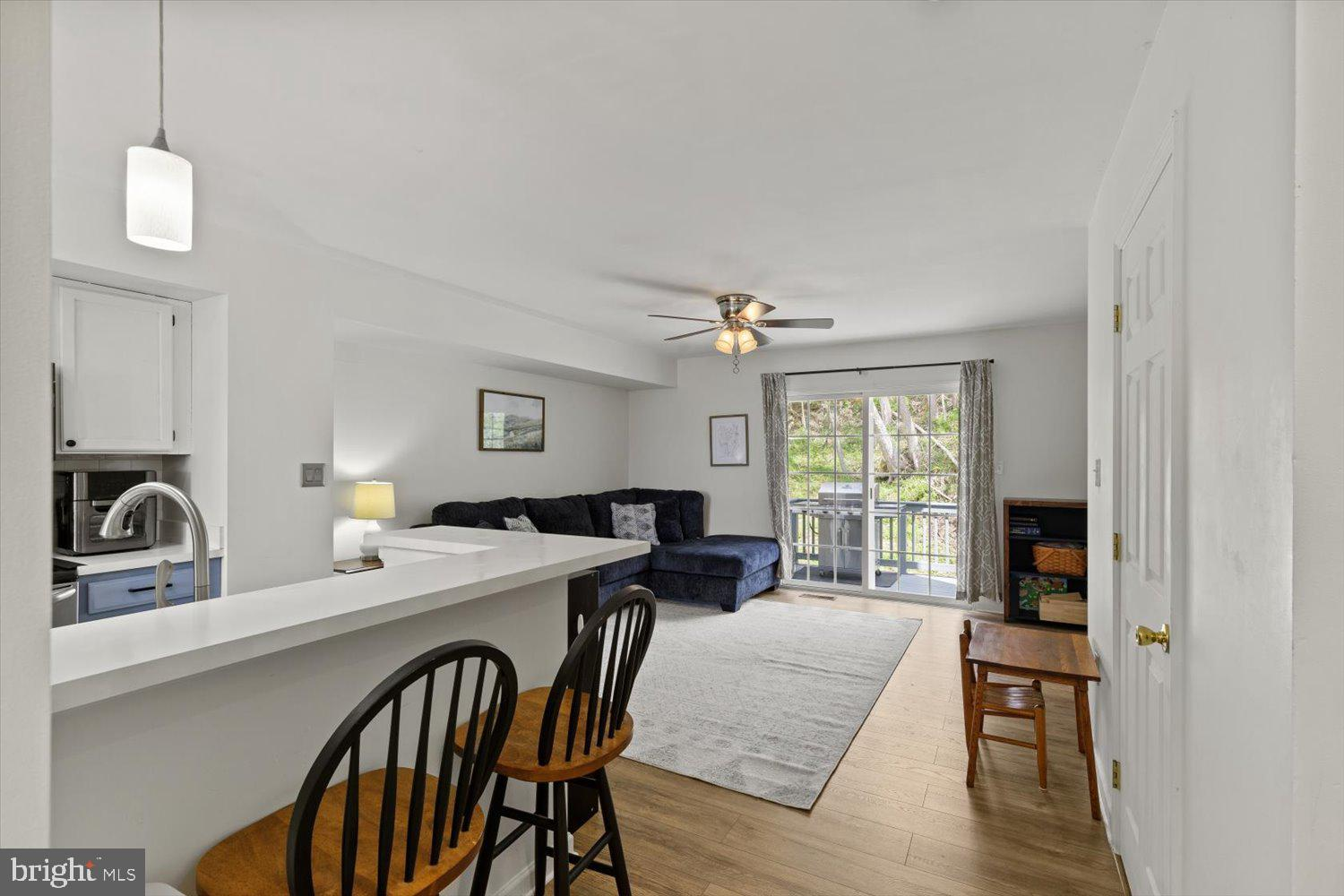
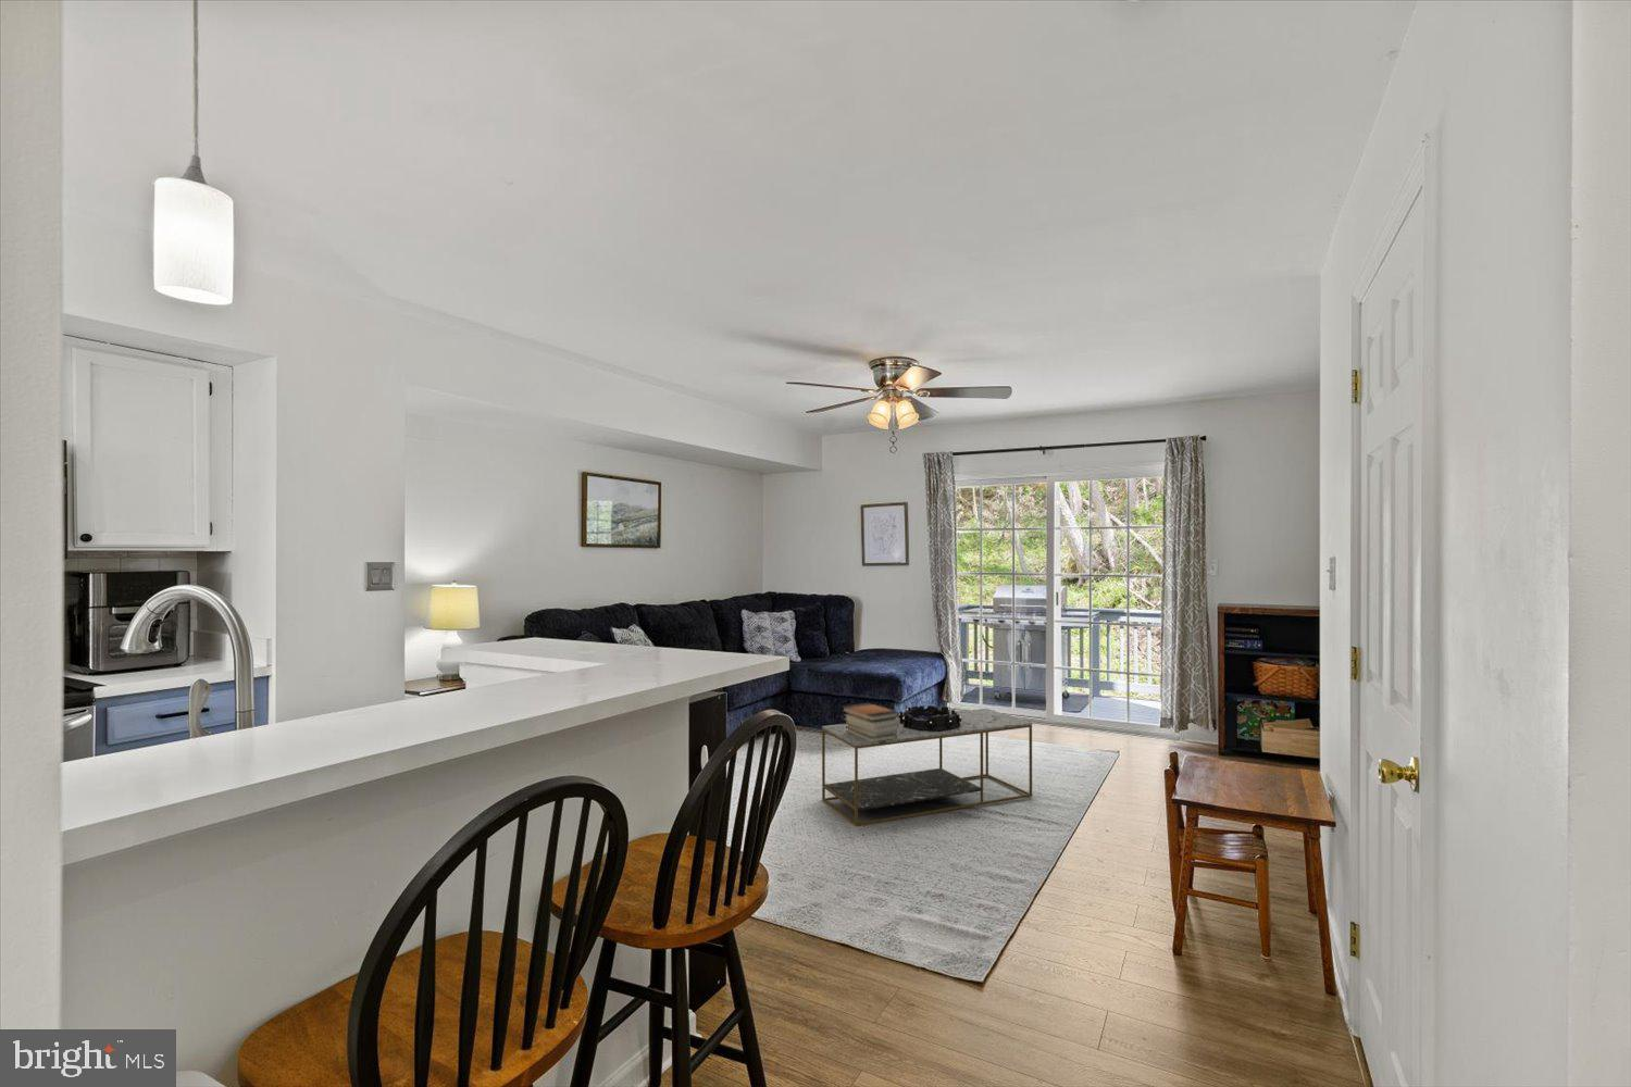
+ book stack (870, 722)
+ decorative bowl (928, 716)
+ coffee table (927, 769)
